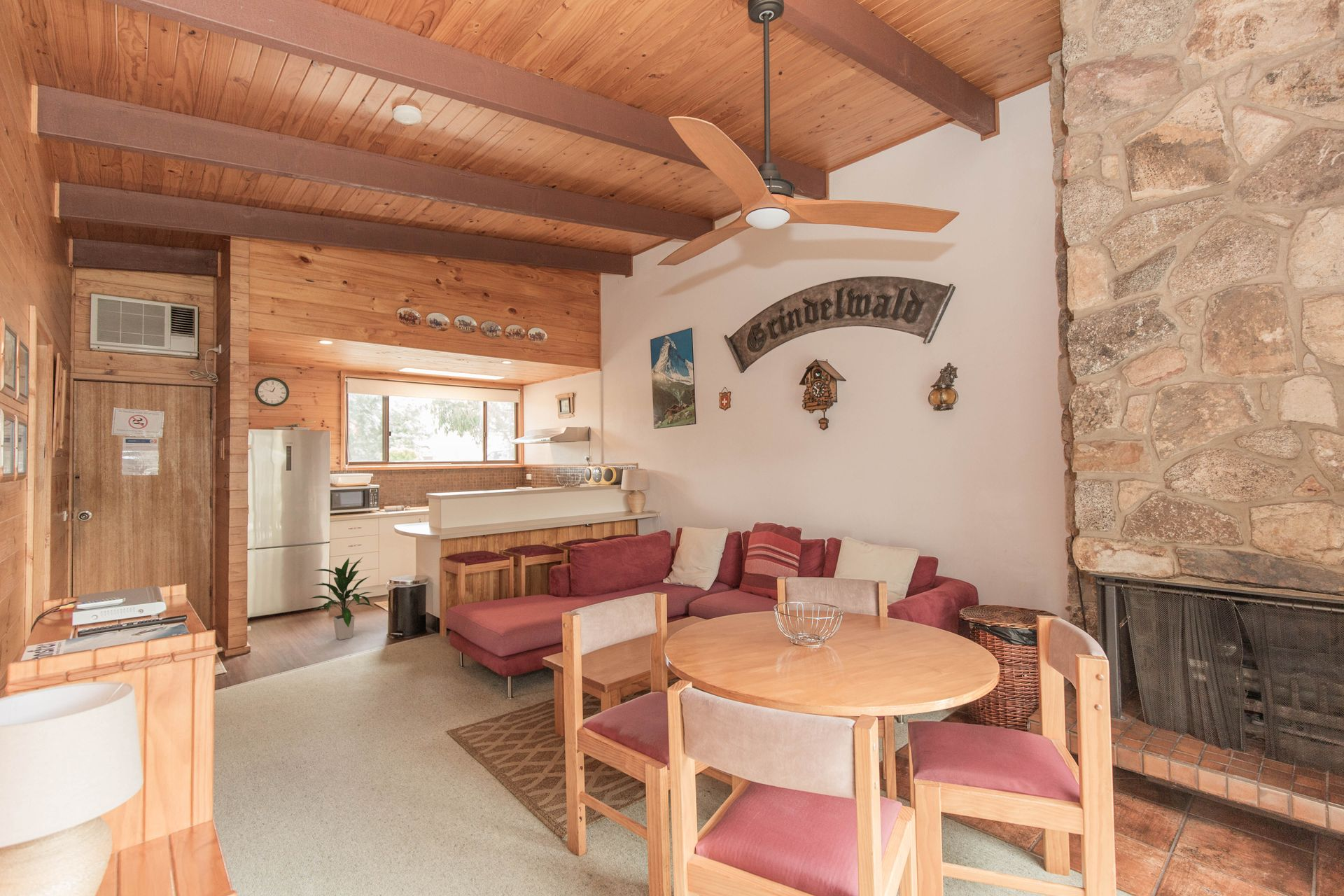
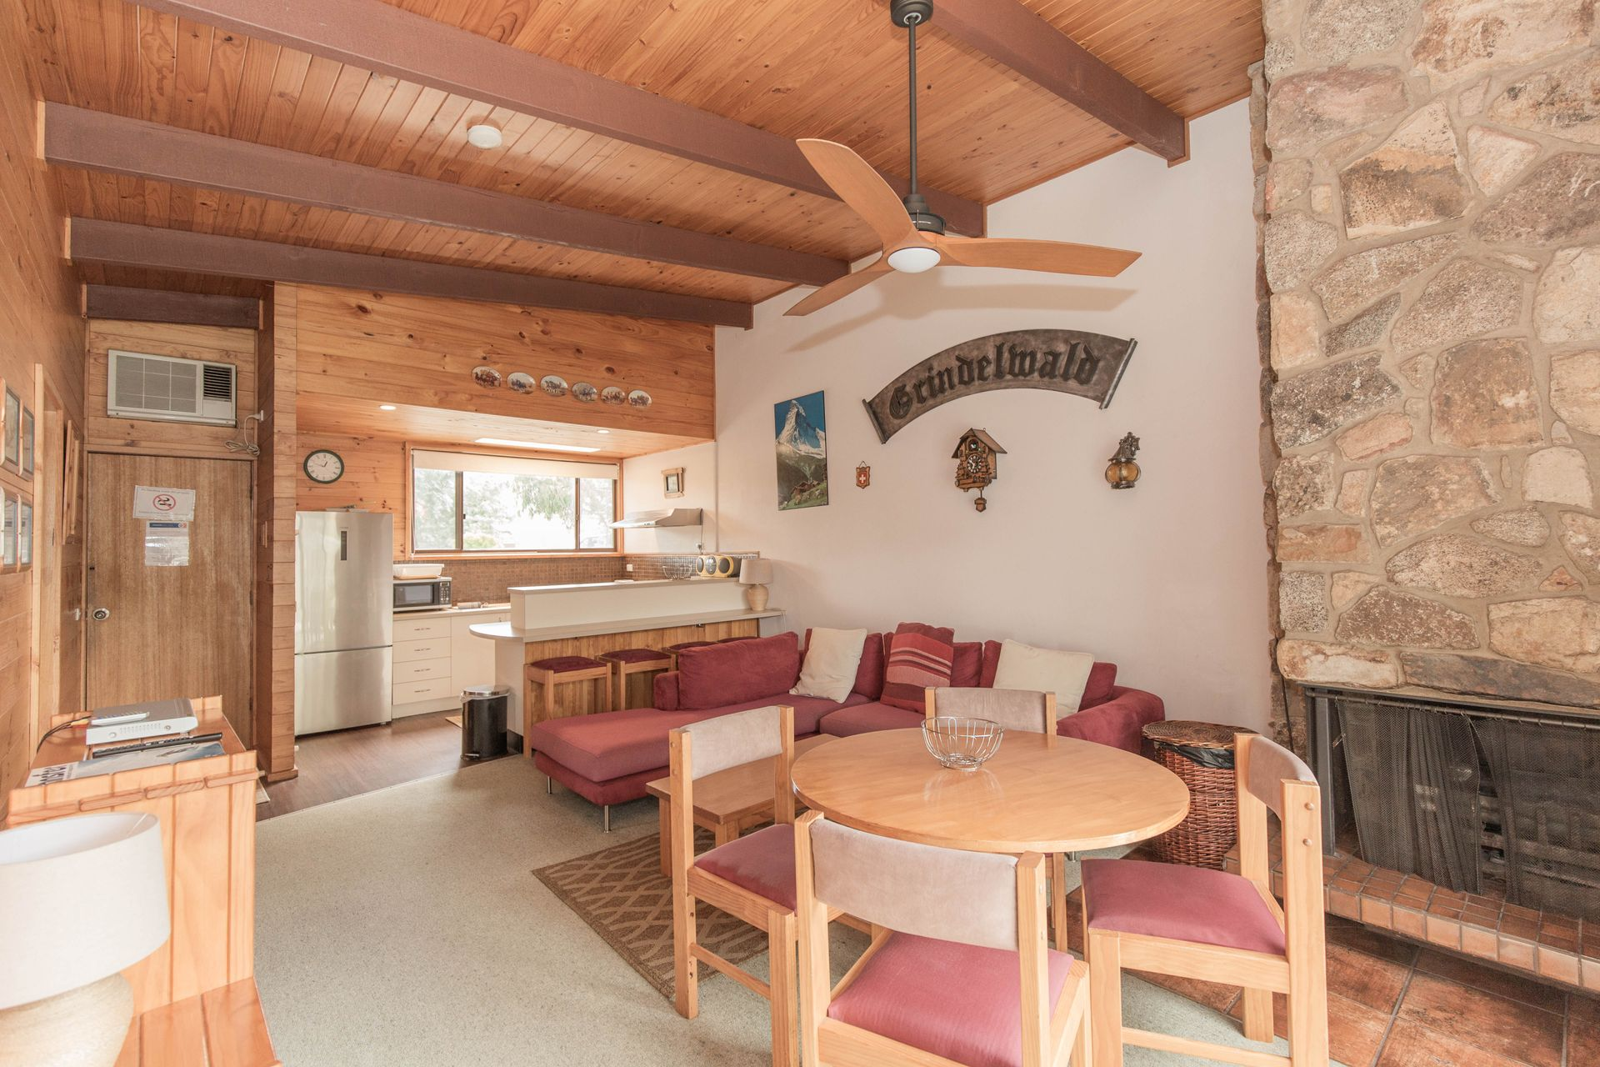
- indoor plant (342, 598)
